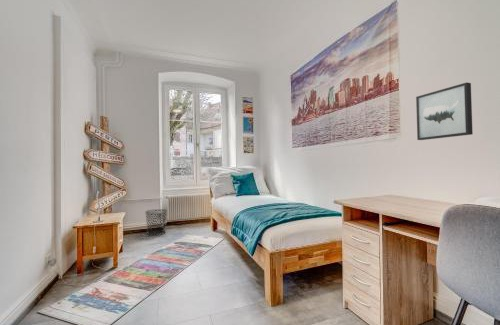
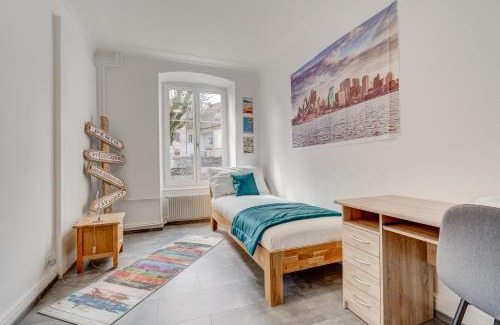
- wall art (441, 113)
- waste bin (155, 222)
